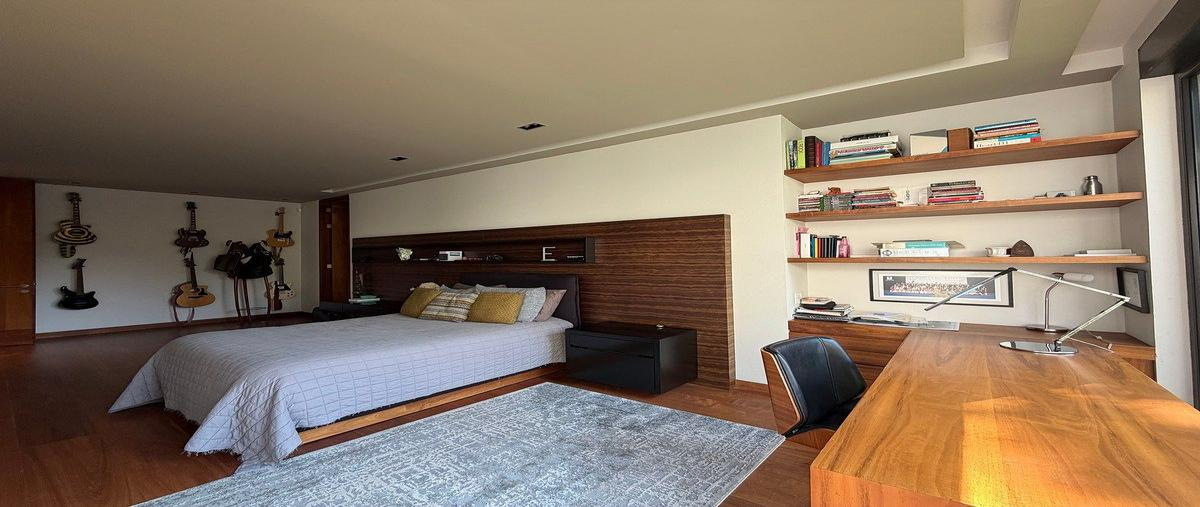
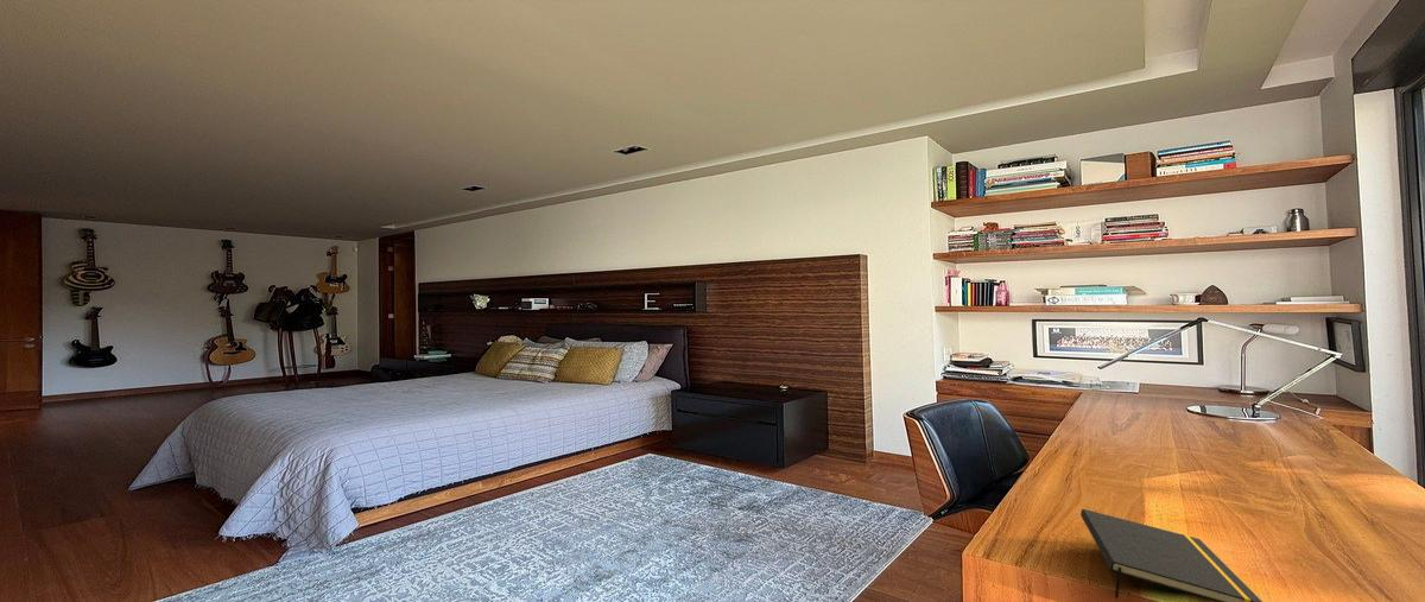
+ notepad (1158, 553)
